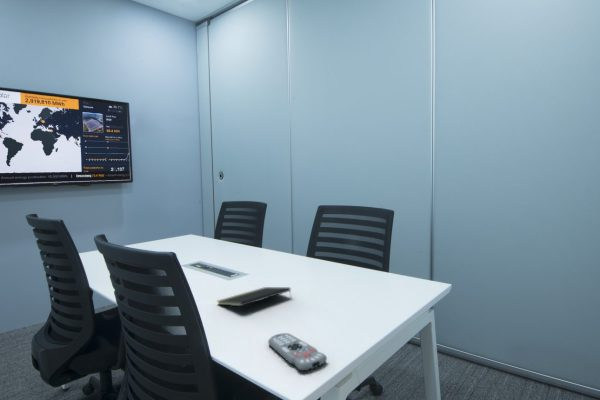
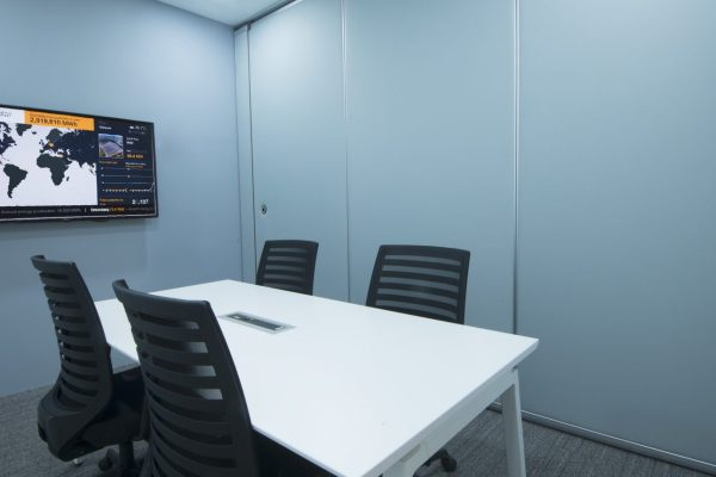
- notepad (254, 295)
- remote control (294, 350)
